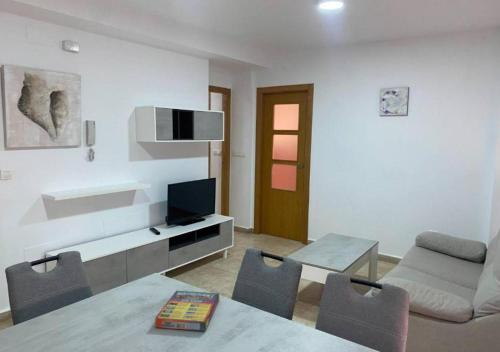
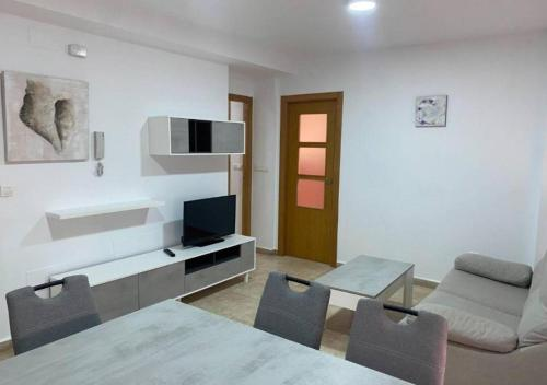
- game compilation box (189, 309)
